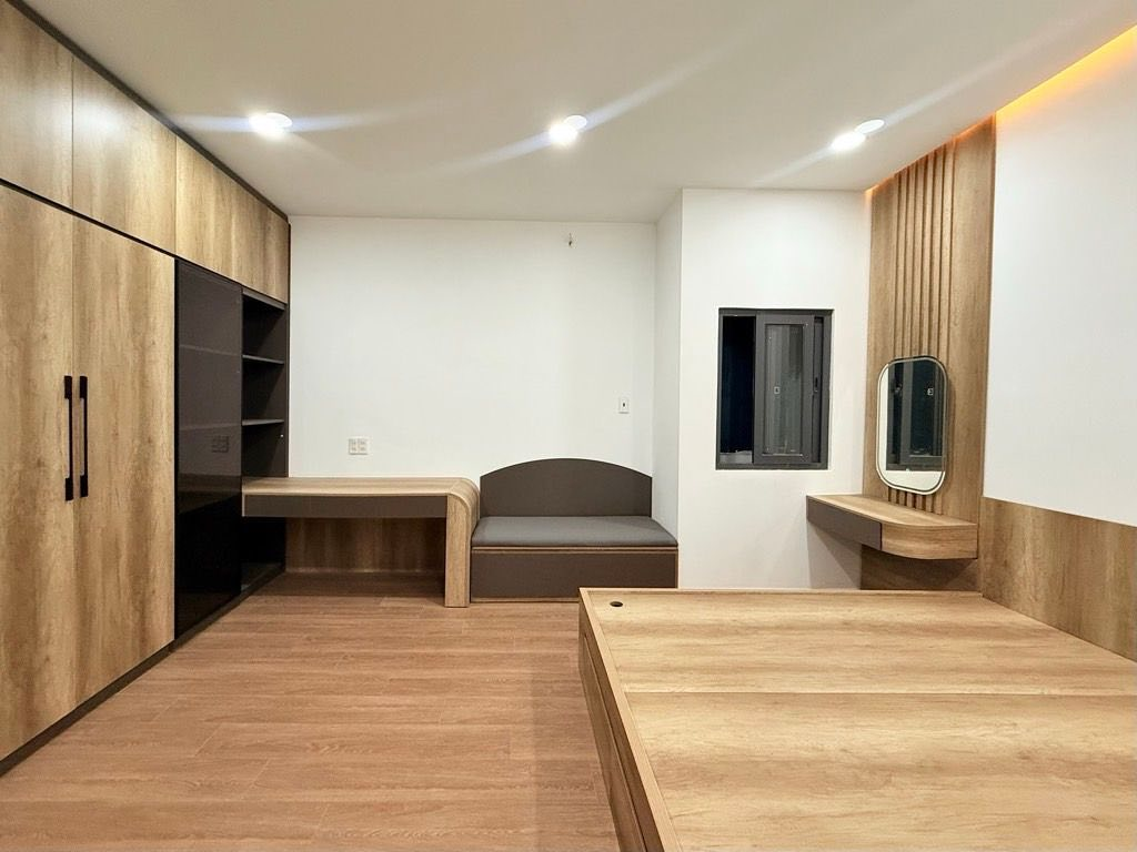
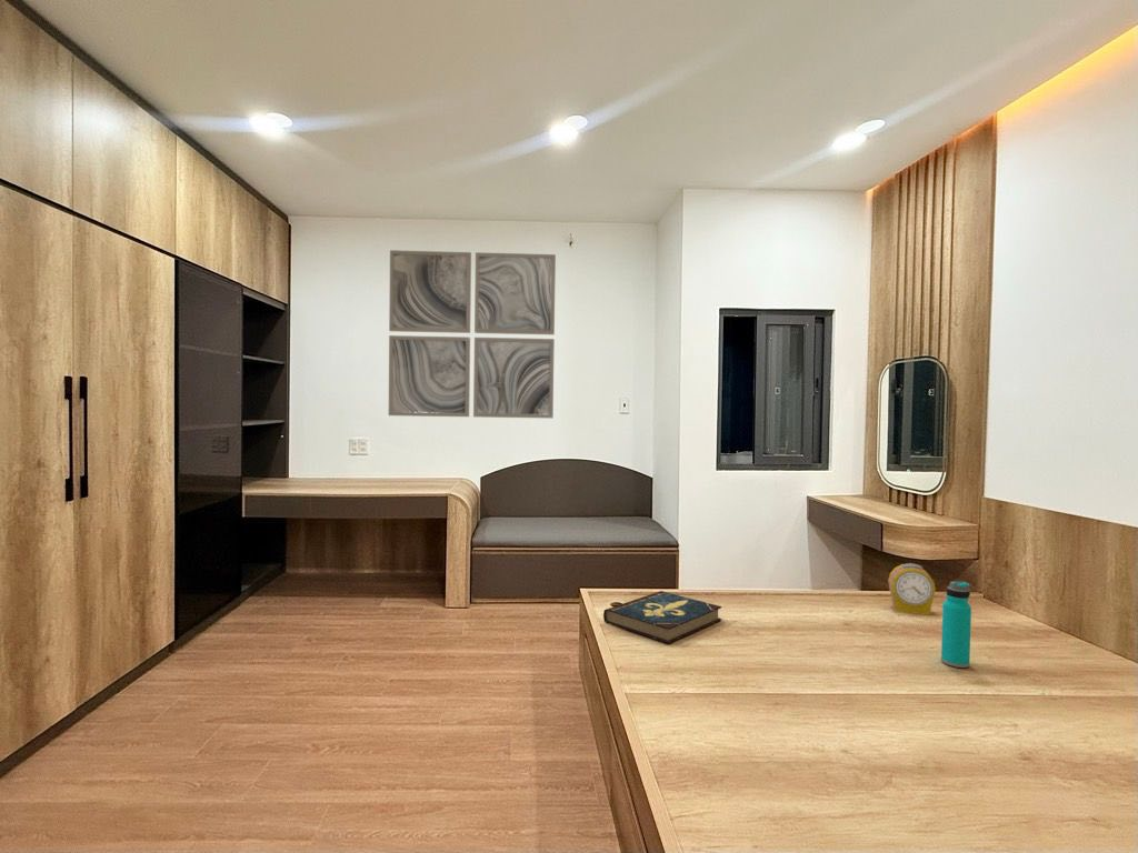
+ book (662, 614)
+ water bottle (956, 622)
+ wall art (475, 332)
+ alarm clock (911, 586)
